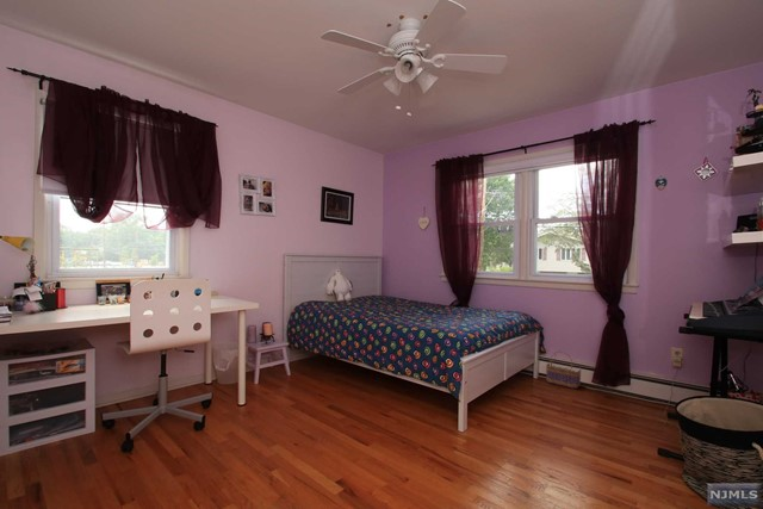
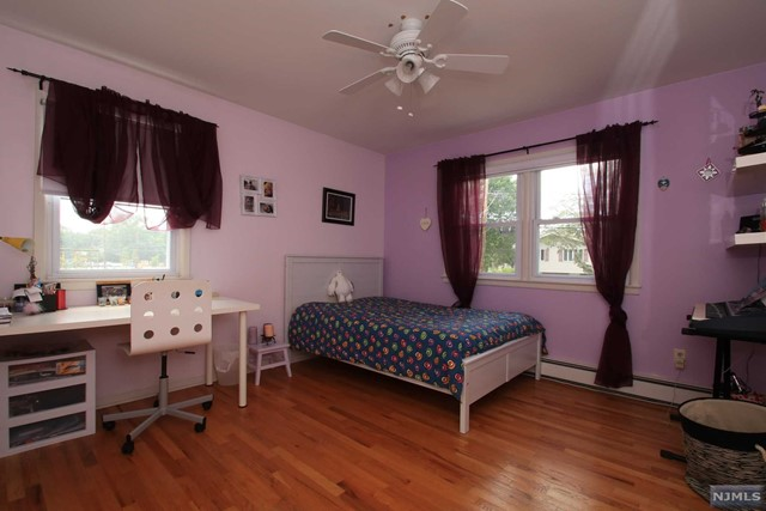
- basket (563, 368)
